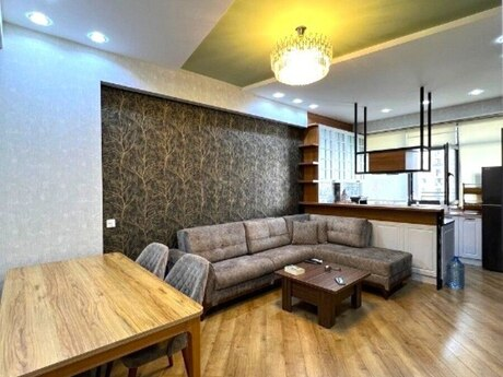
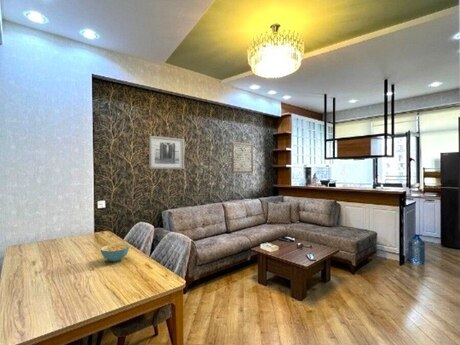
+ wall art (167, 153)
+ wall art (243, 157)
+ cereal bowl (115, 253)
